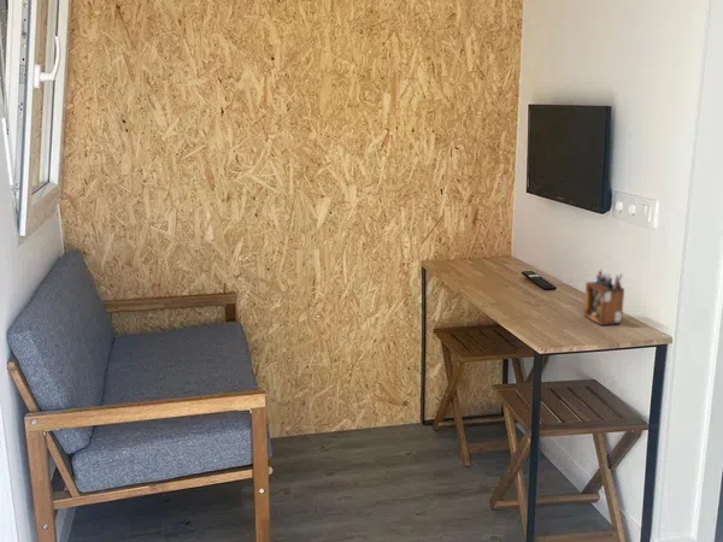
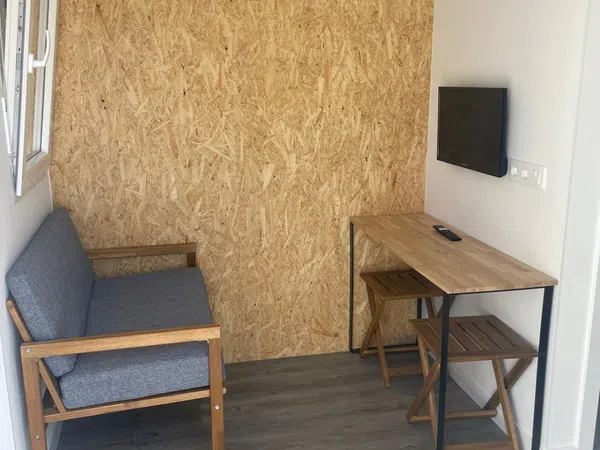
- desk organizer (604, 295)
